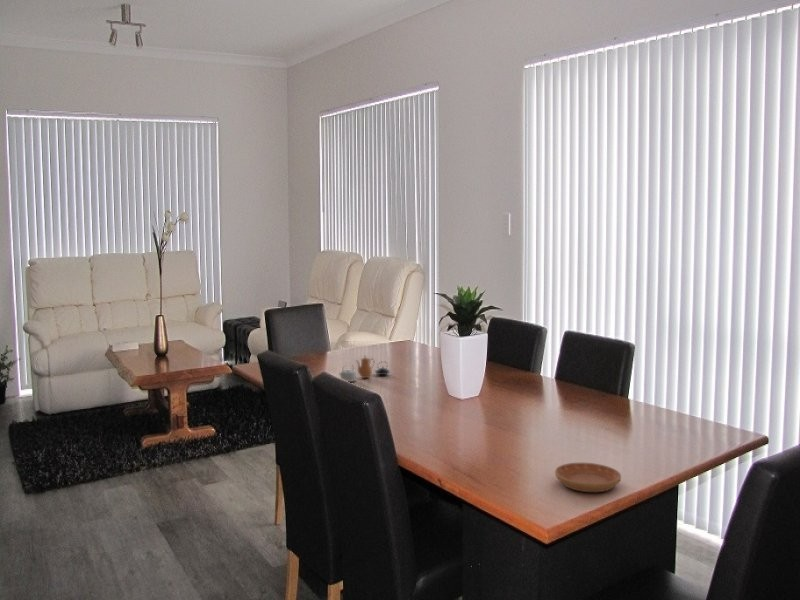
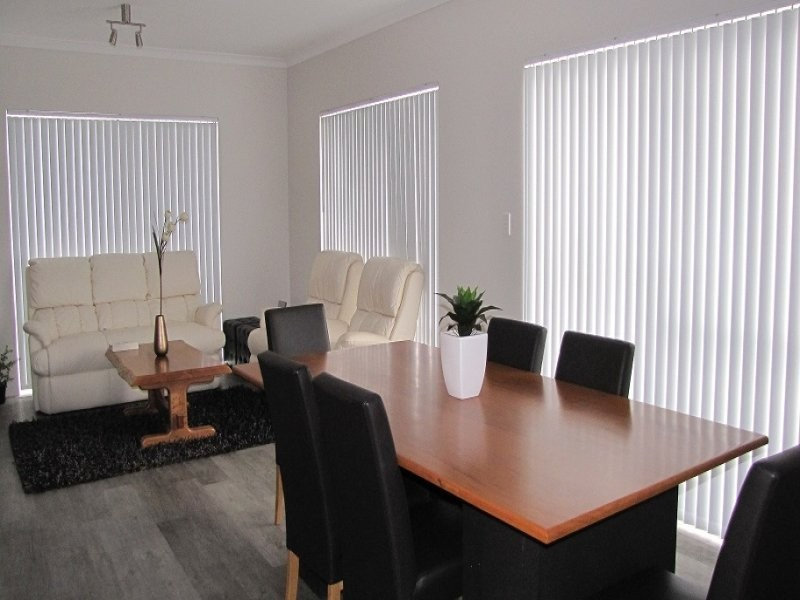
- teapot (364, 366)
- saucer (587, 478)
